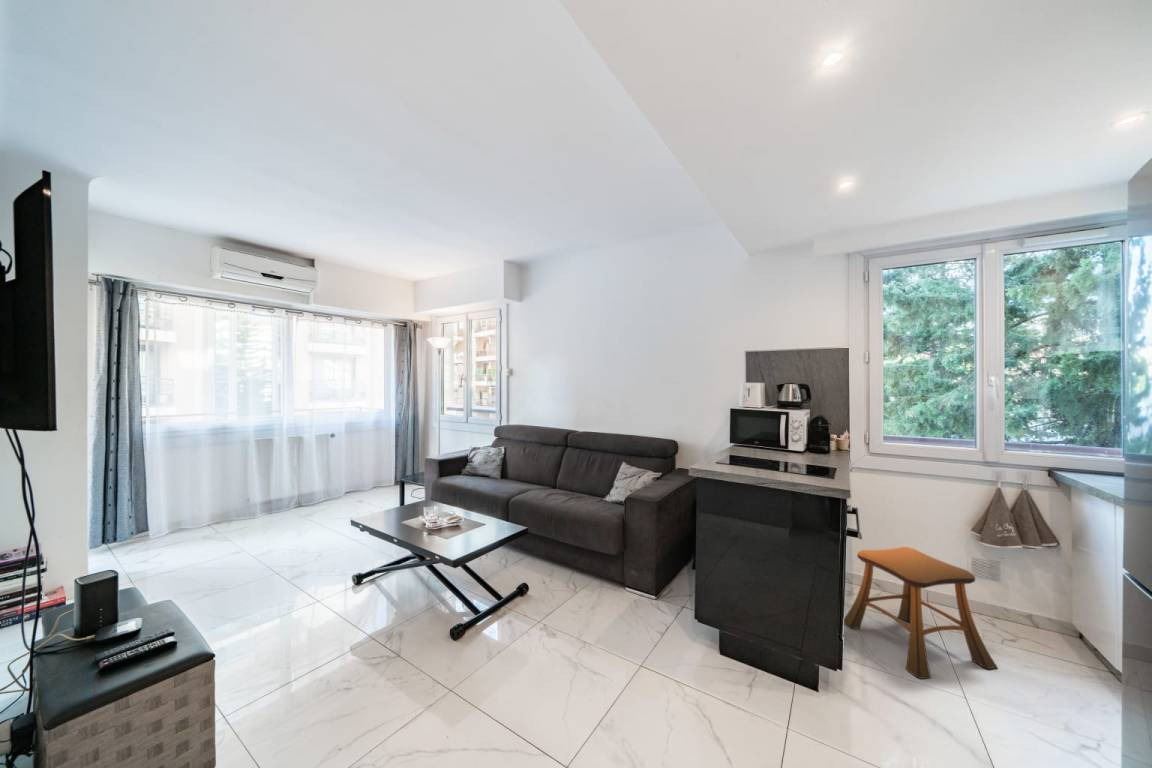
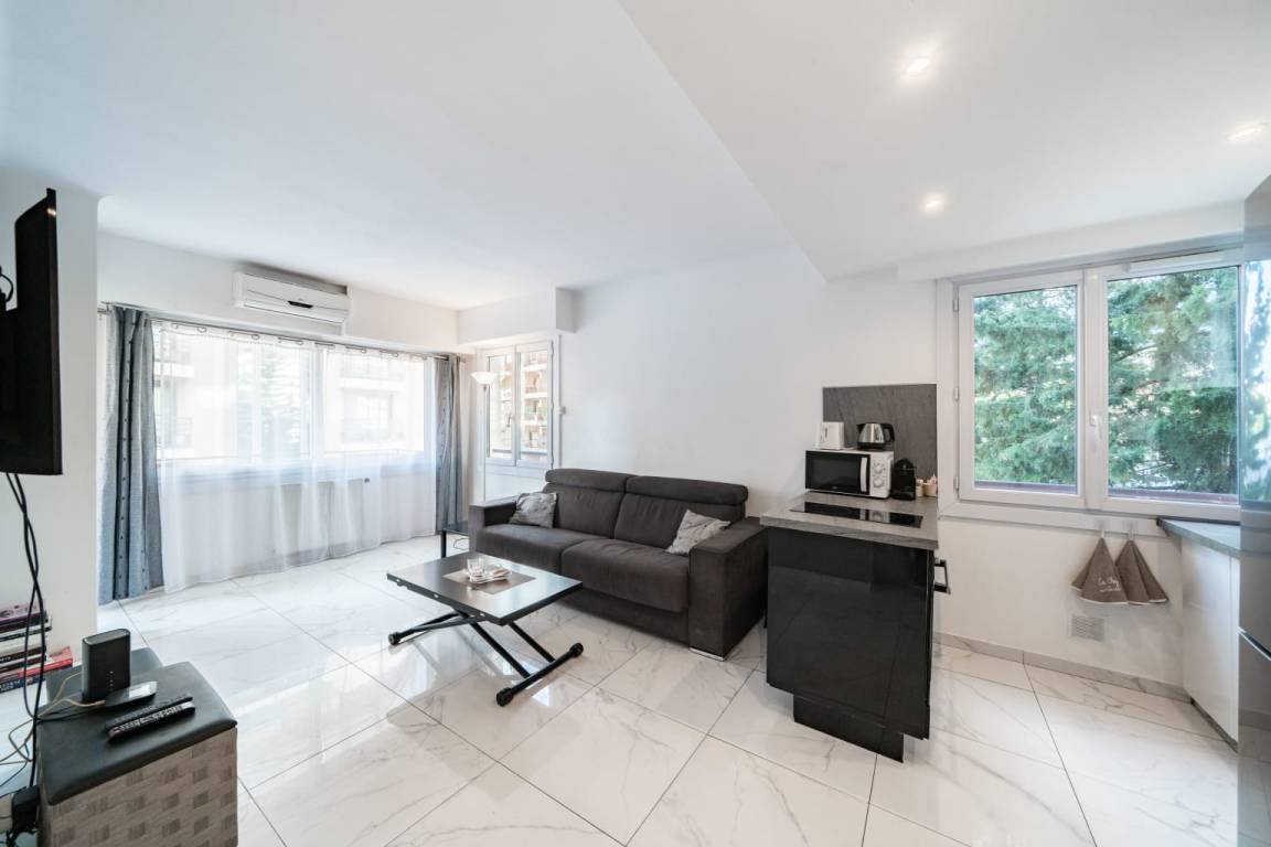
- stool (912, 601)
